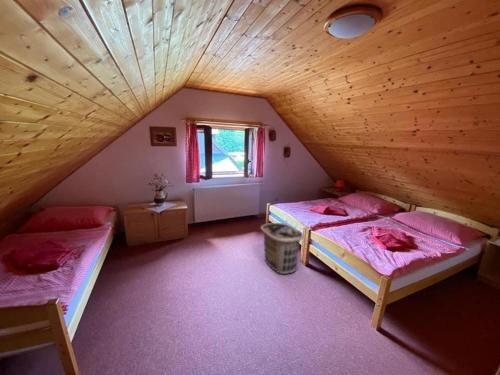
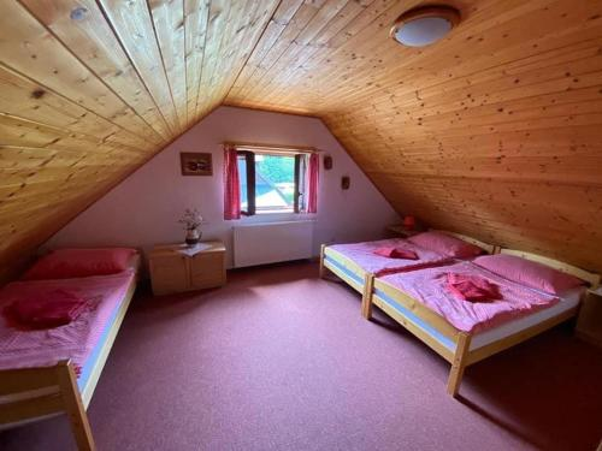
- clothes hamper (280, 244)
